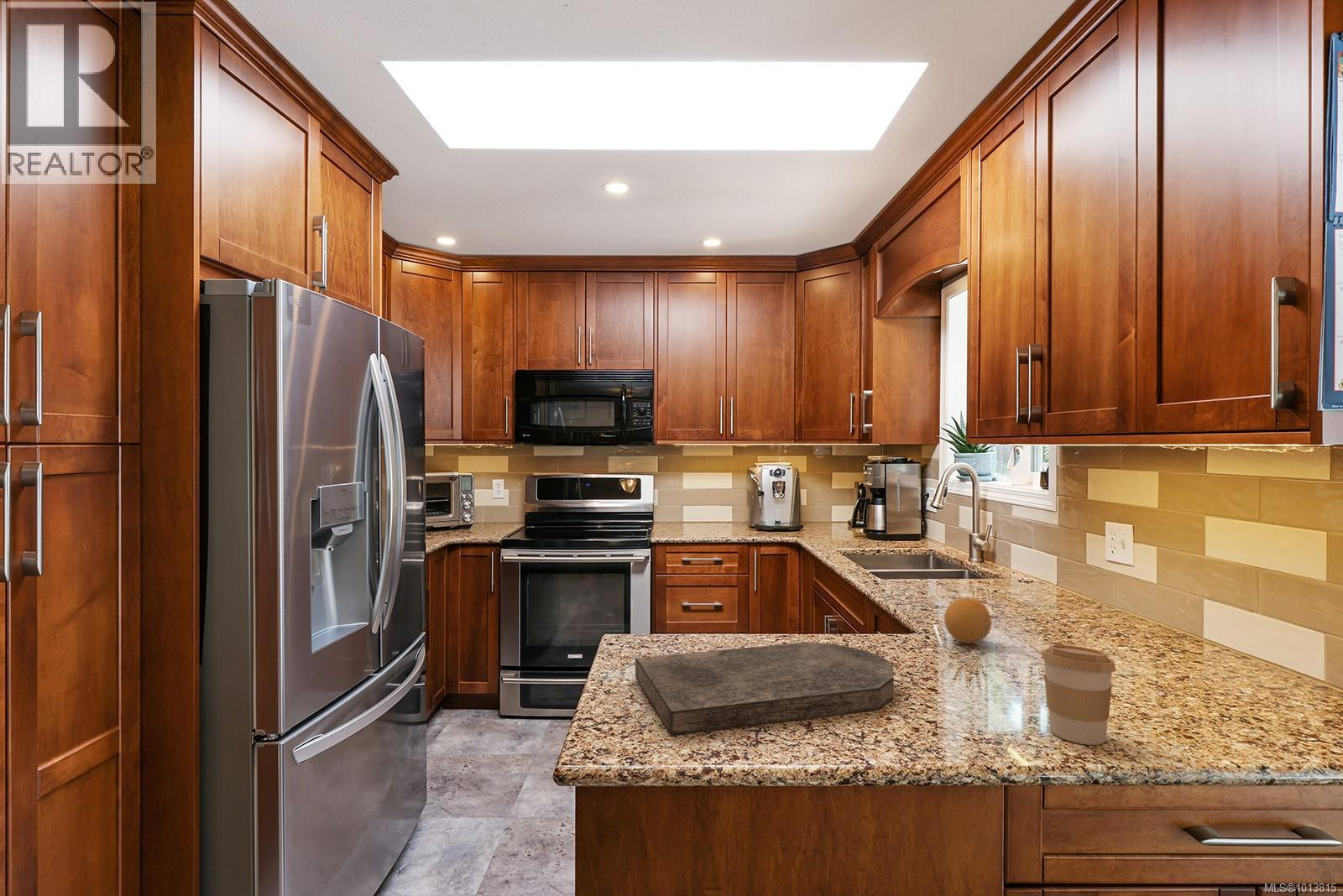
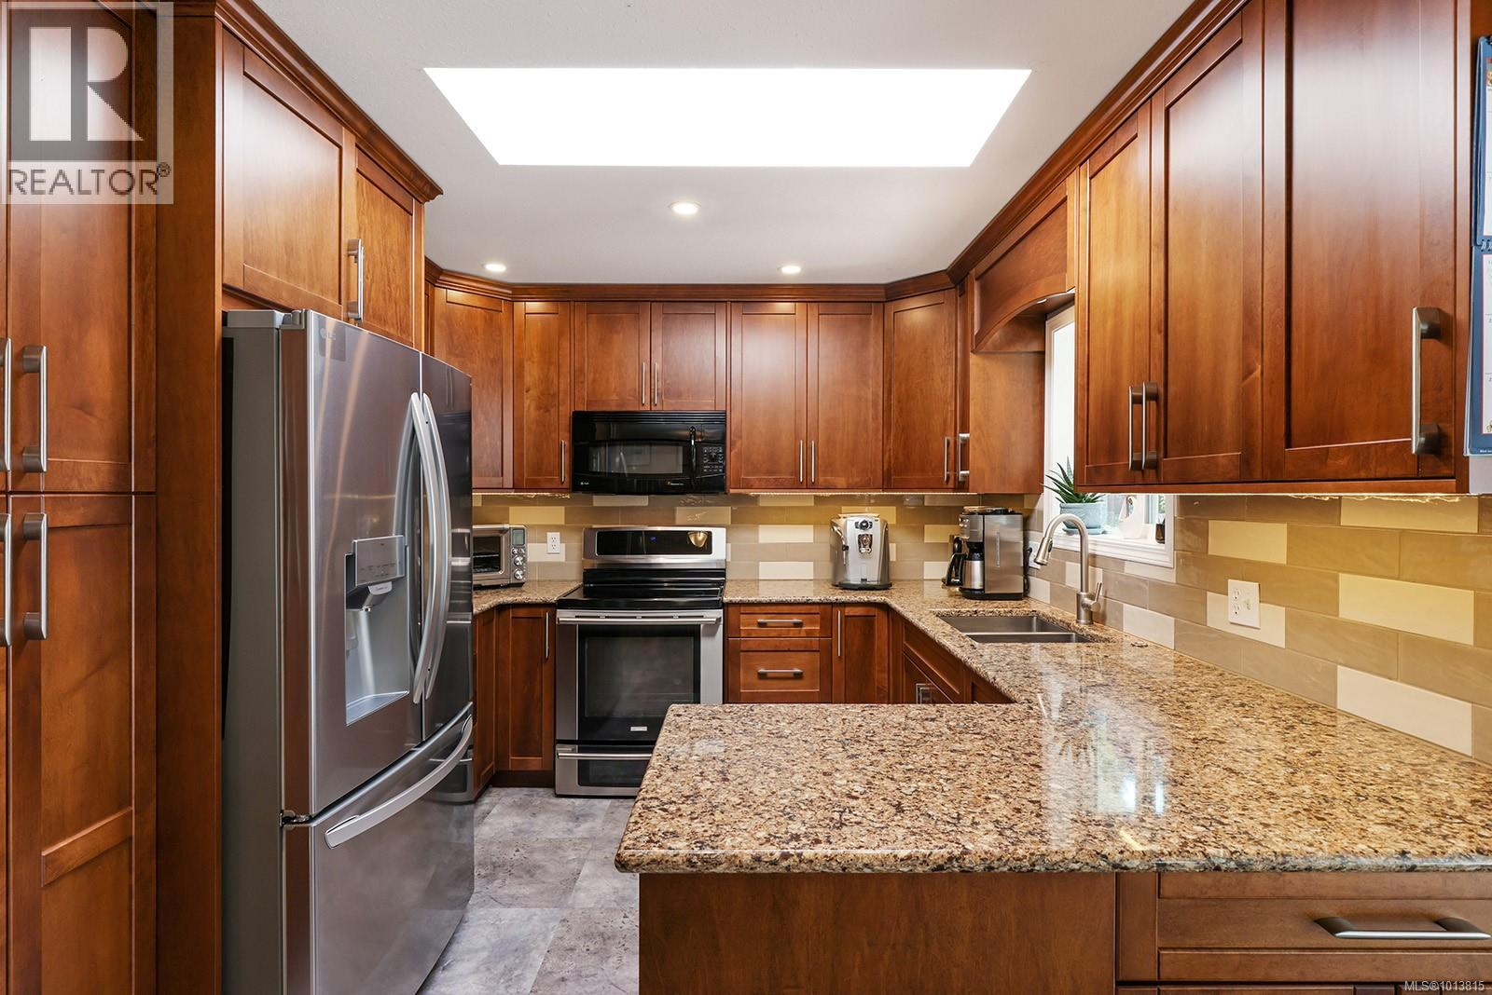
- coffee cup (1077, 690)
- cutting board (773, 679)
- fruit (967, 619)
